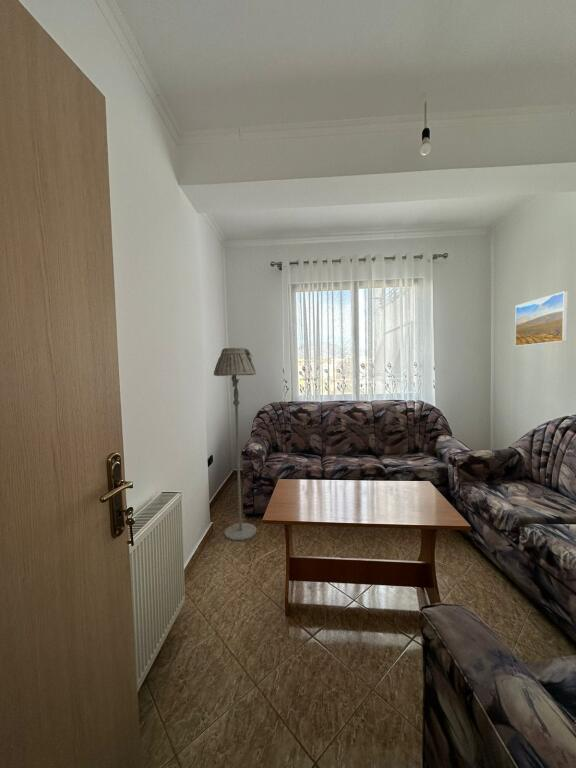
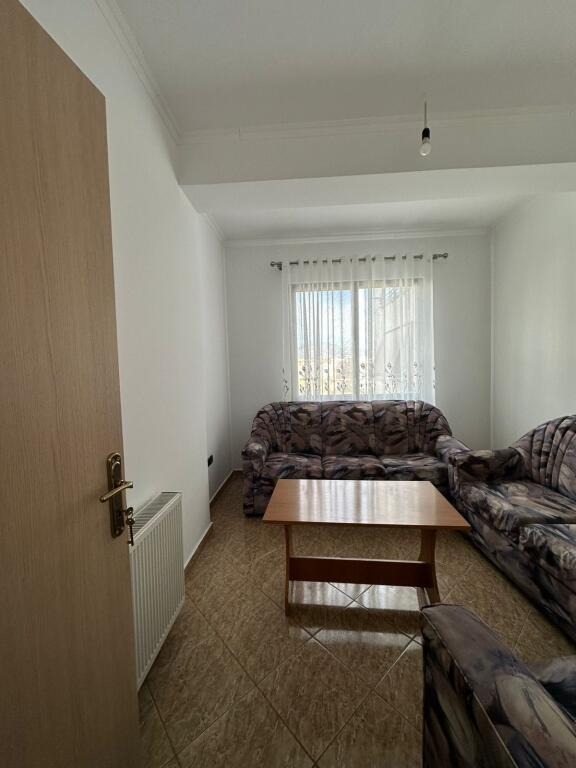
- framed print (538, 321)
- floor lamp (237, 441)
